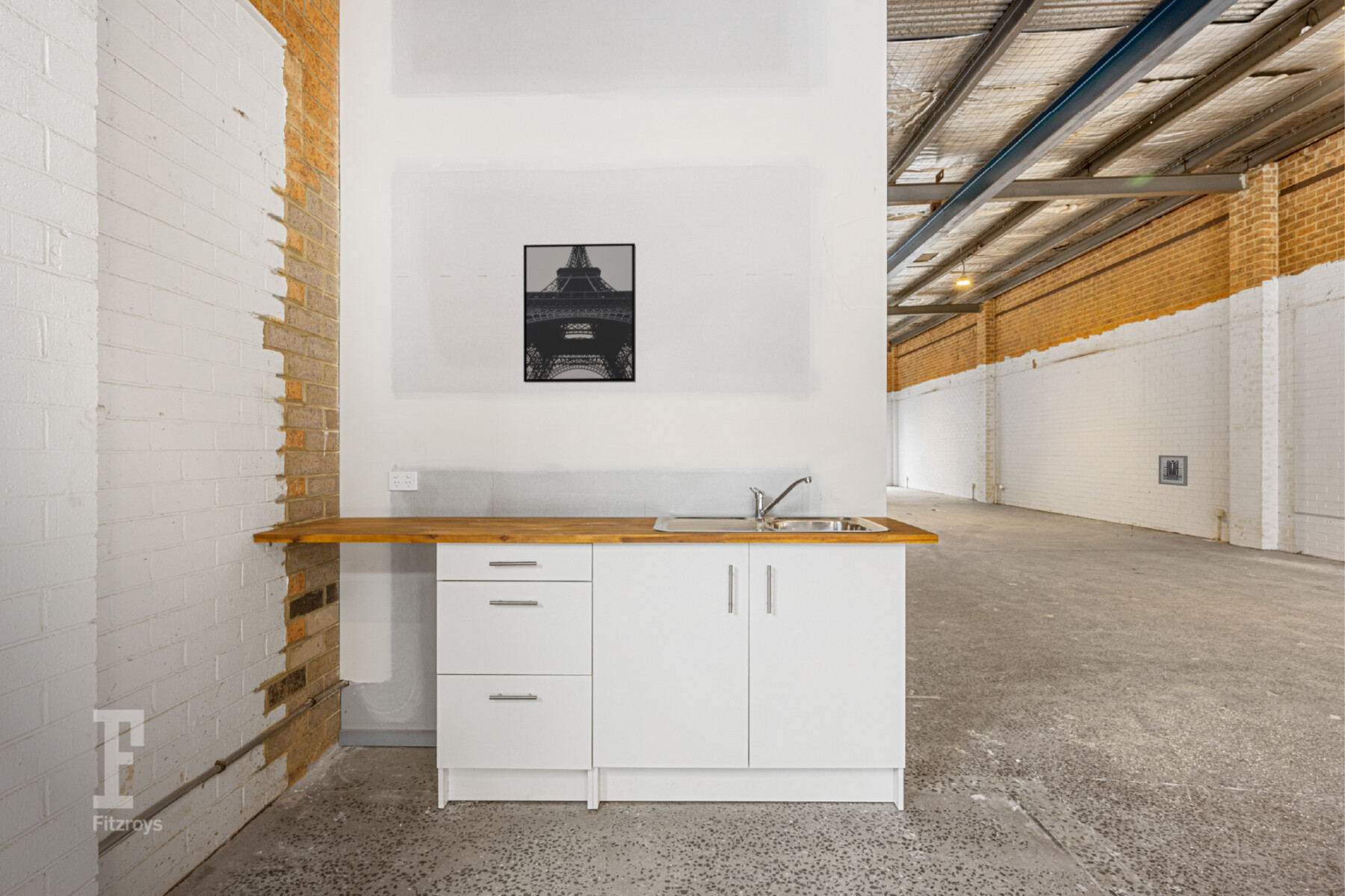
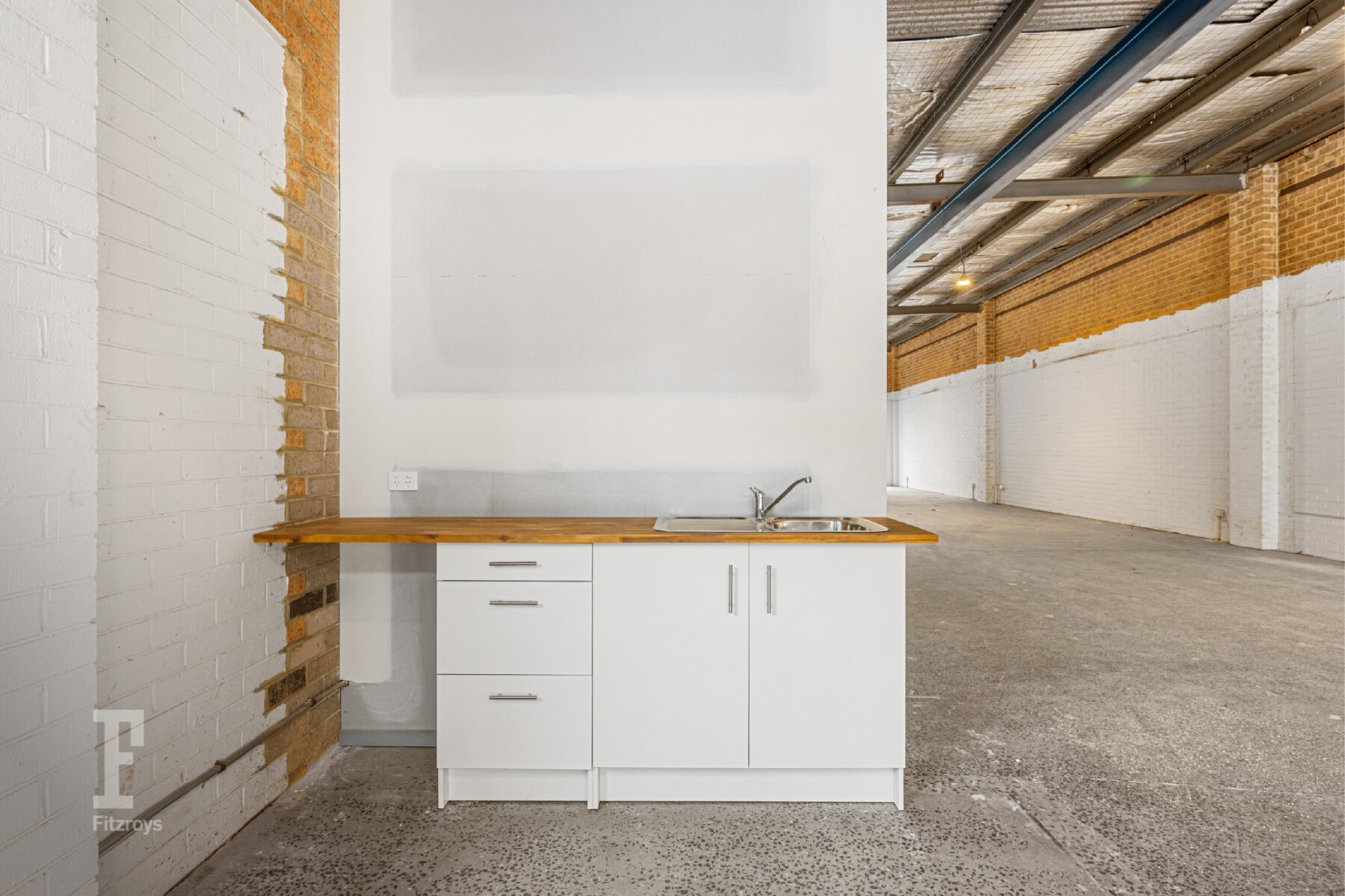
- wall art (580, 313)
- wall art (1172, 470)
